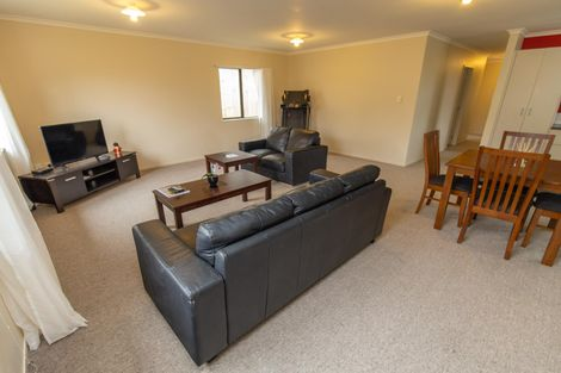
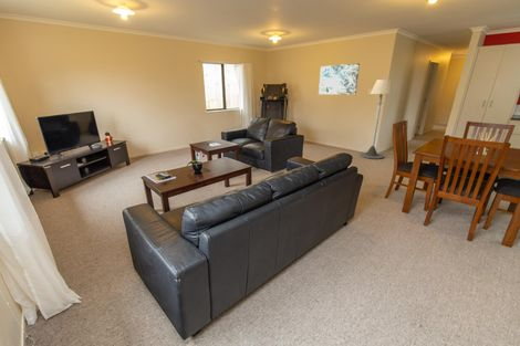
+ floor lamp (376, 119)
+ wall art (337, 80)
